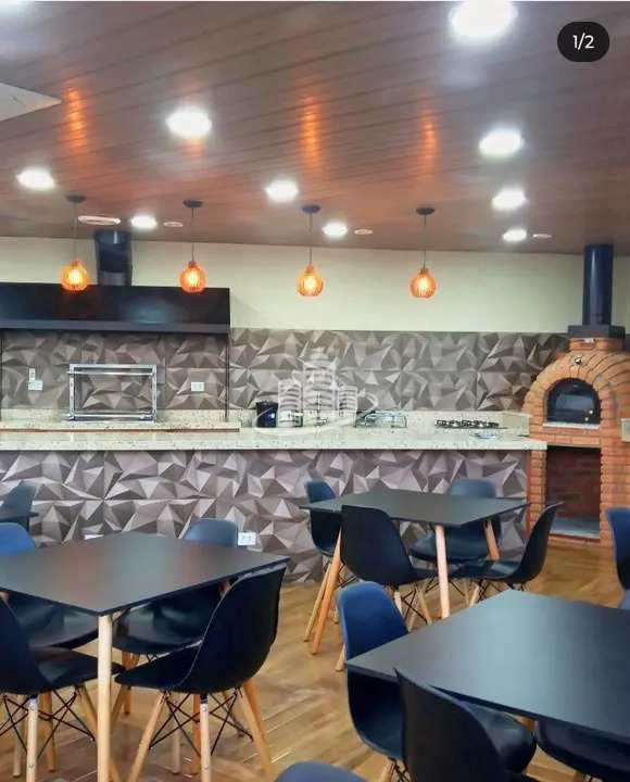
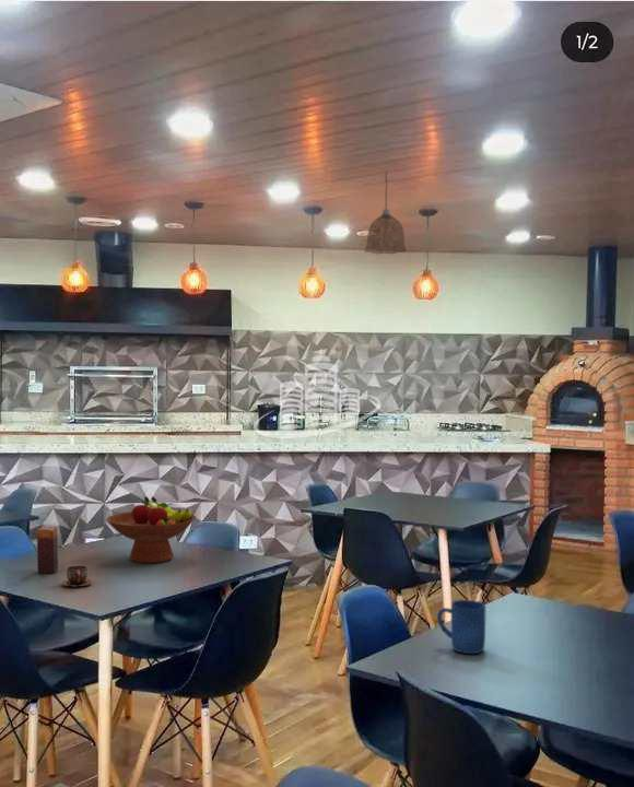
+ pendant lamp (386, 211)
+ mug (460, 625)
+ candle (47, 549)
+ fruit bowl (151, 530)
+ cup (77, 576)
